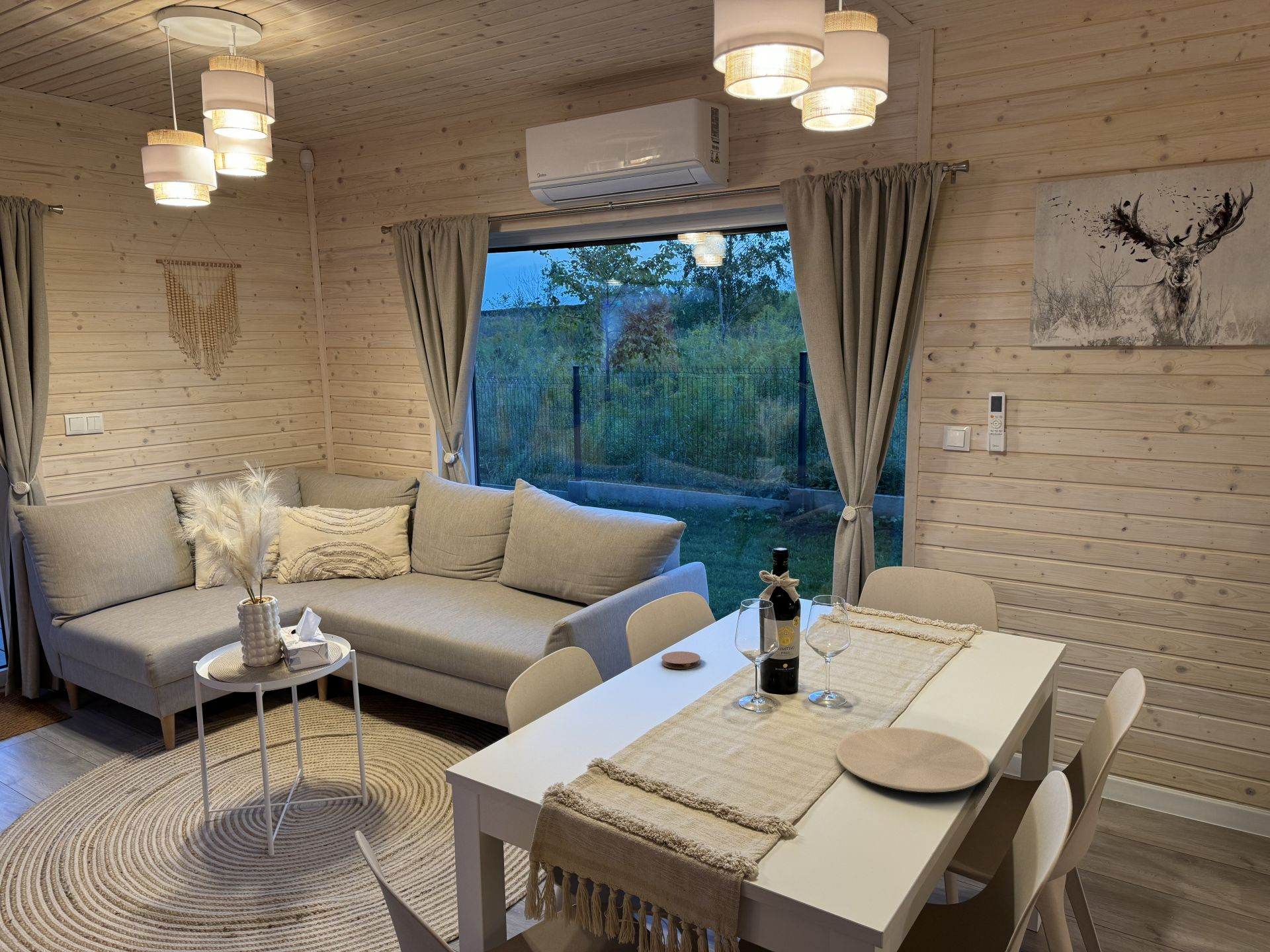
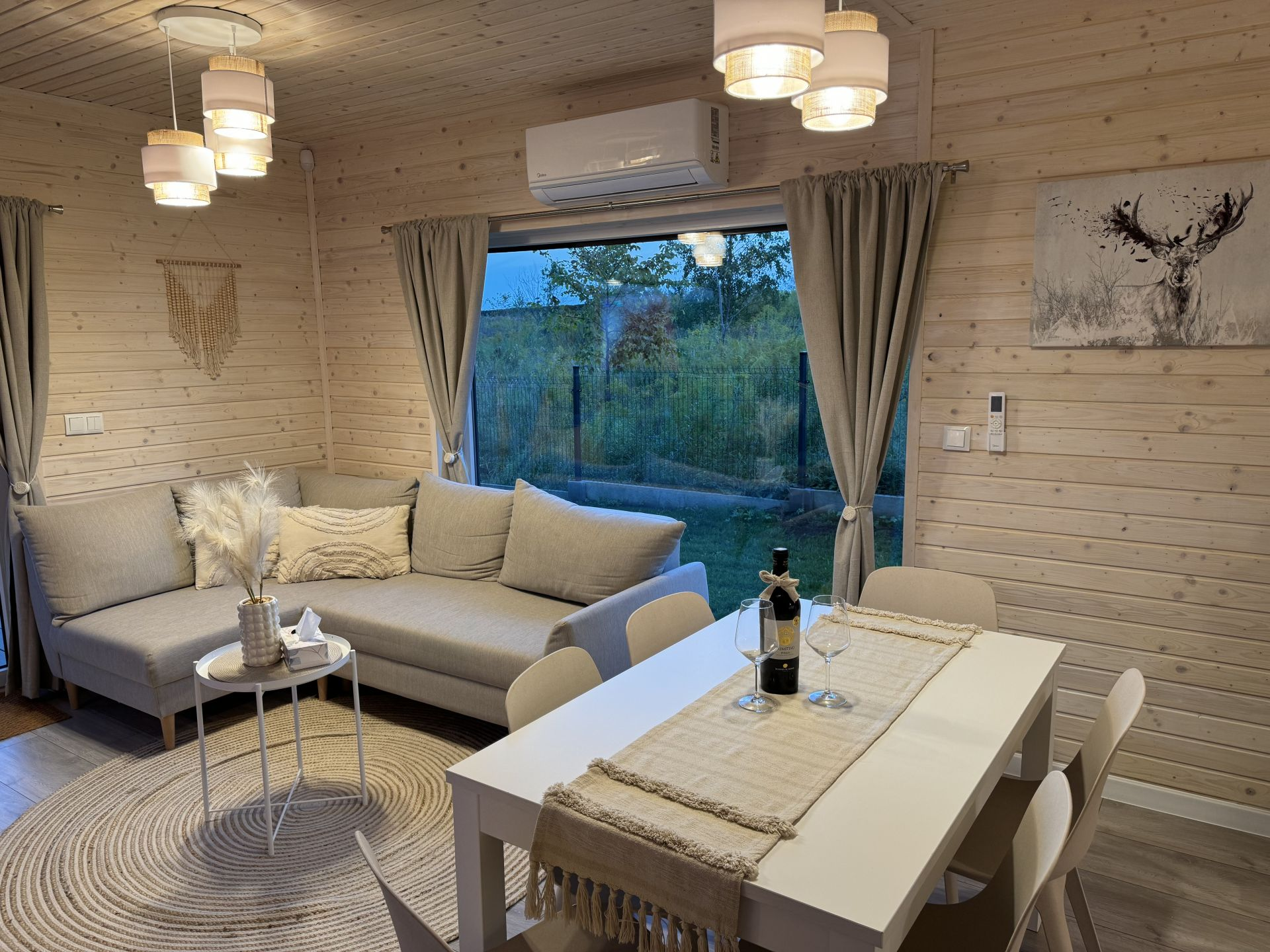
- coaster (681, 660)
- plate (910, 759)
